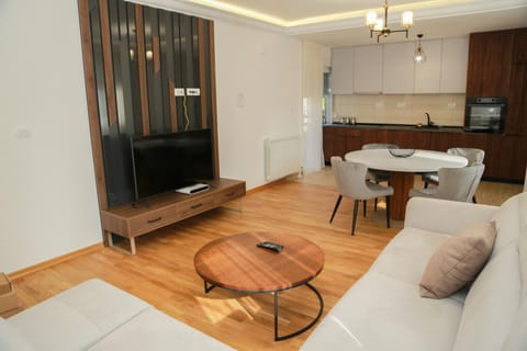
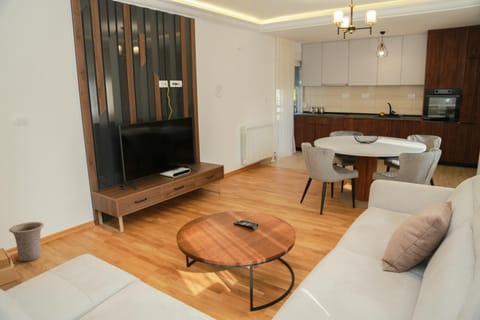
+ vase (28, 241)
